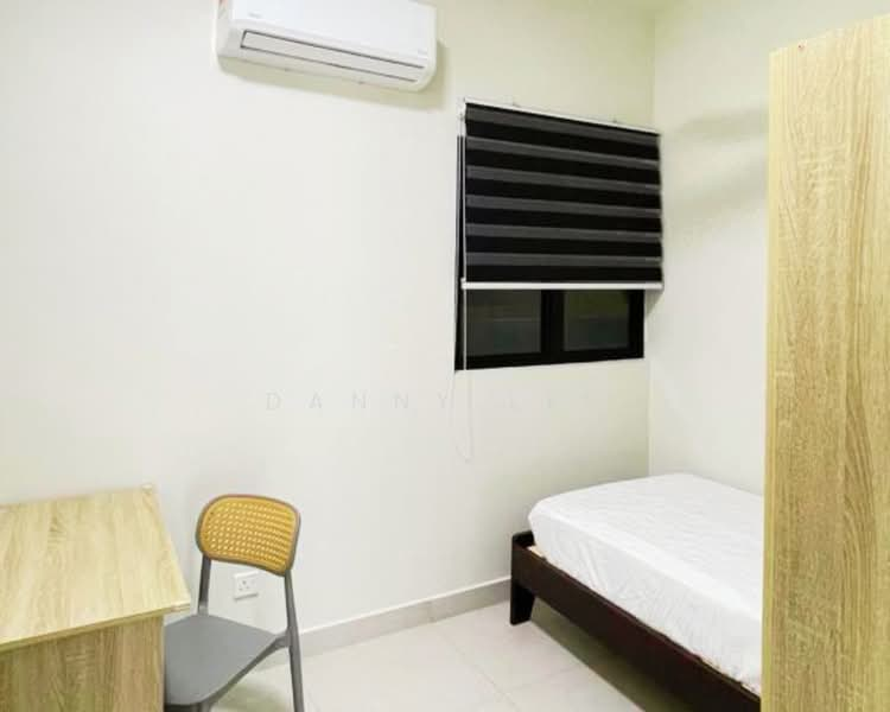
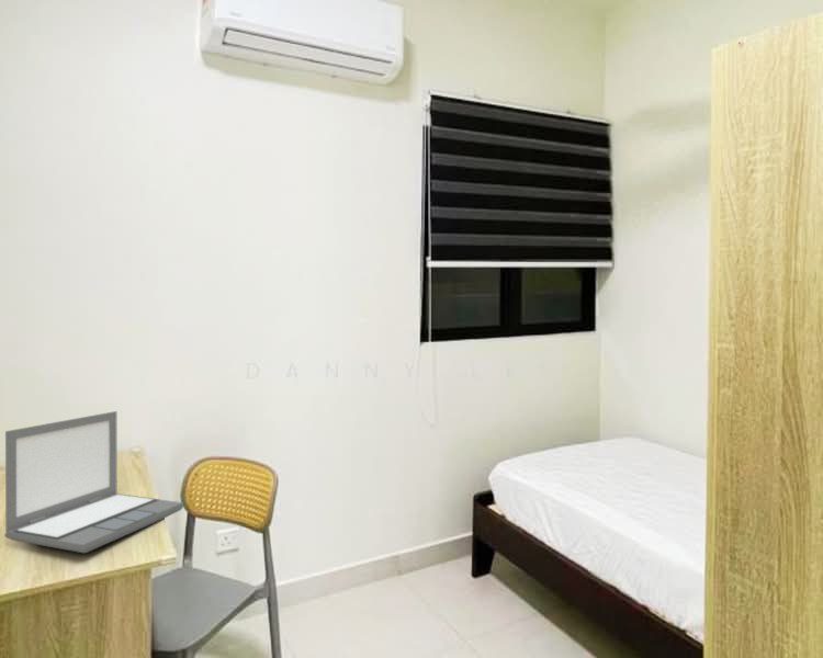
+ laptop (100, 474)
